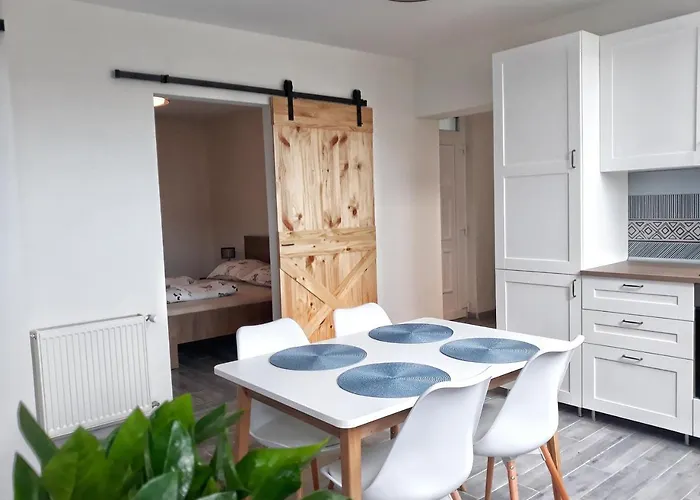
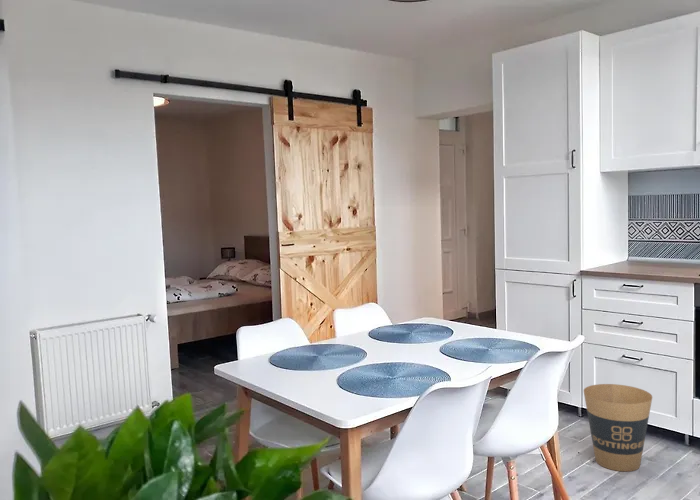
+ trash can (617, 427)
